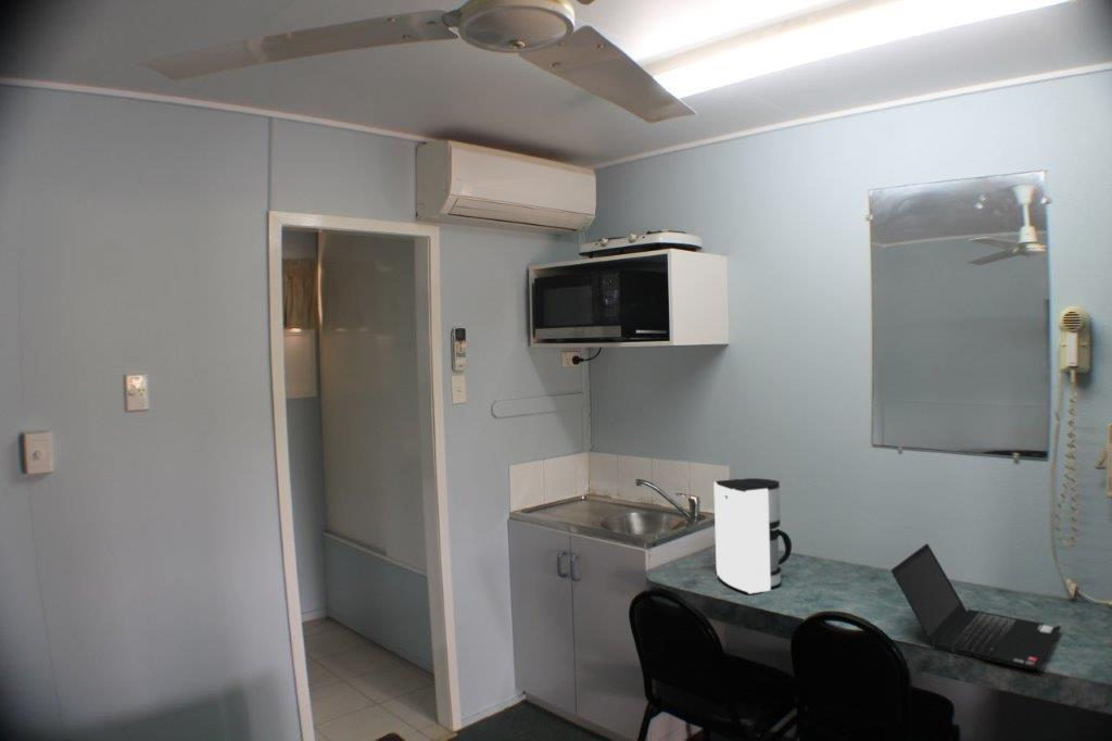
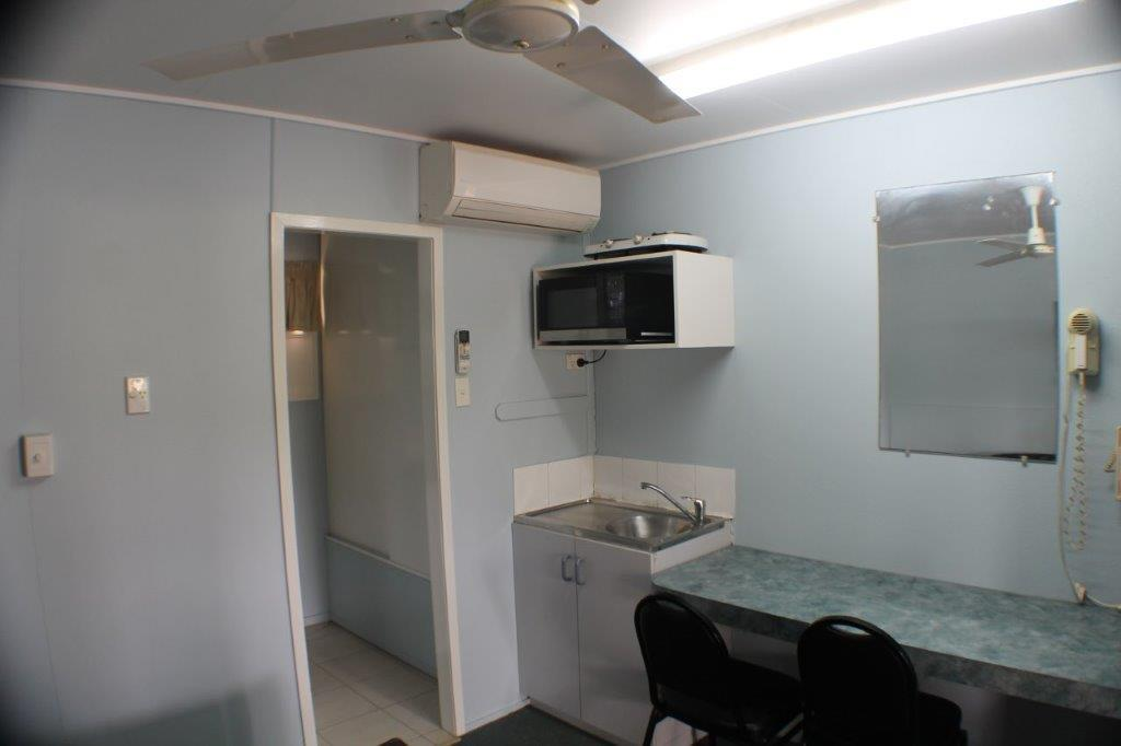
- laptop computer (973, 610)
- coffee maker (758, 531)
